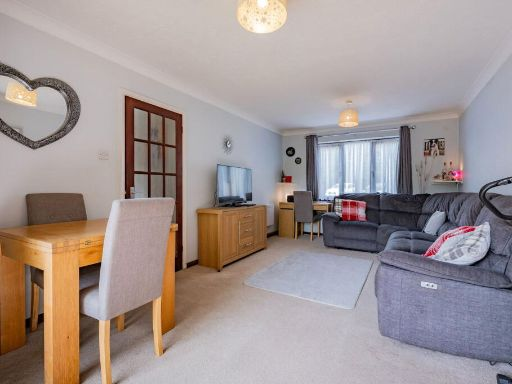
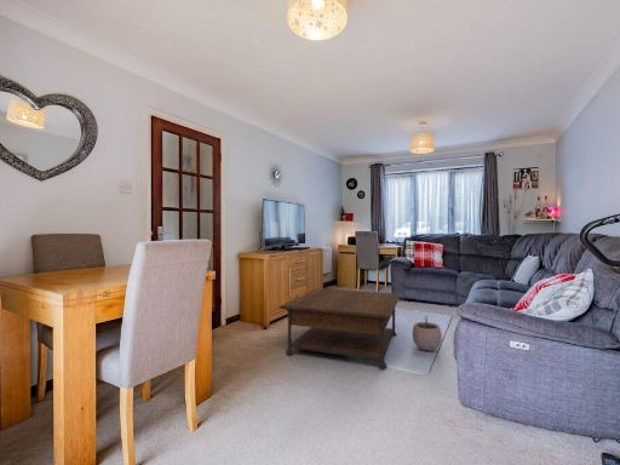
+ coffee table (345, 321)
+ plant pot (426, 332)
